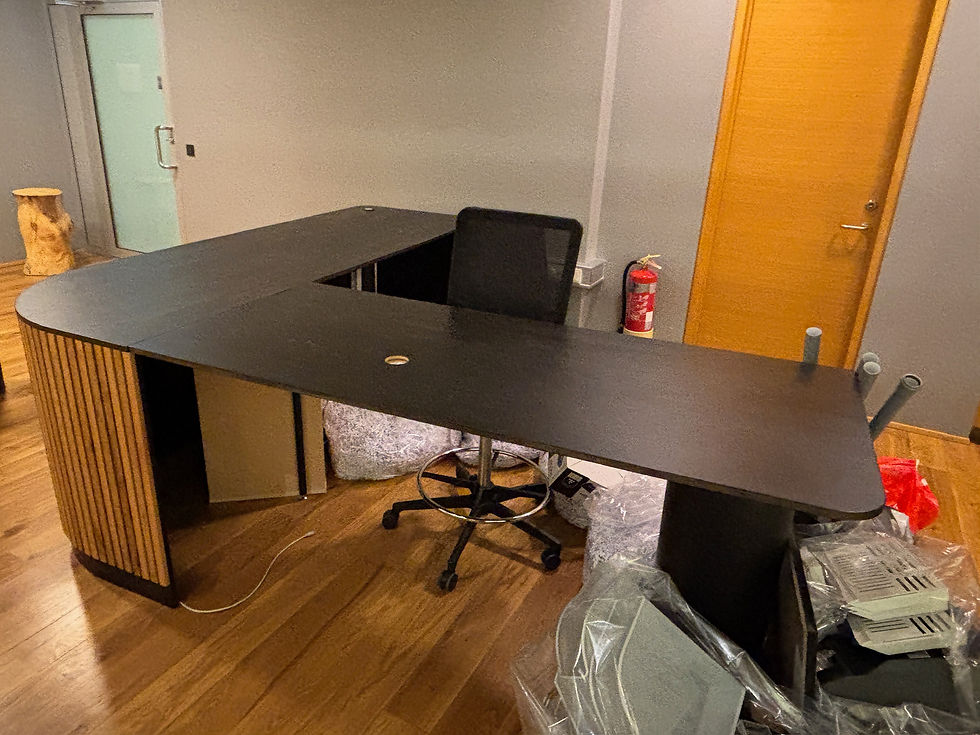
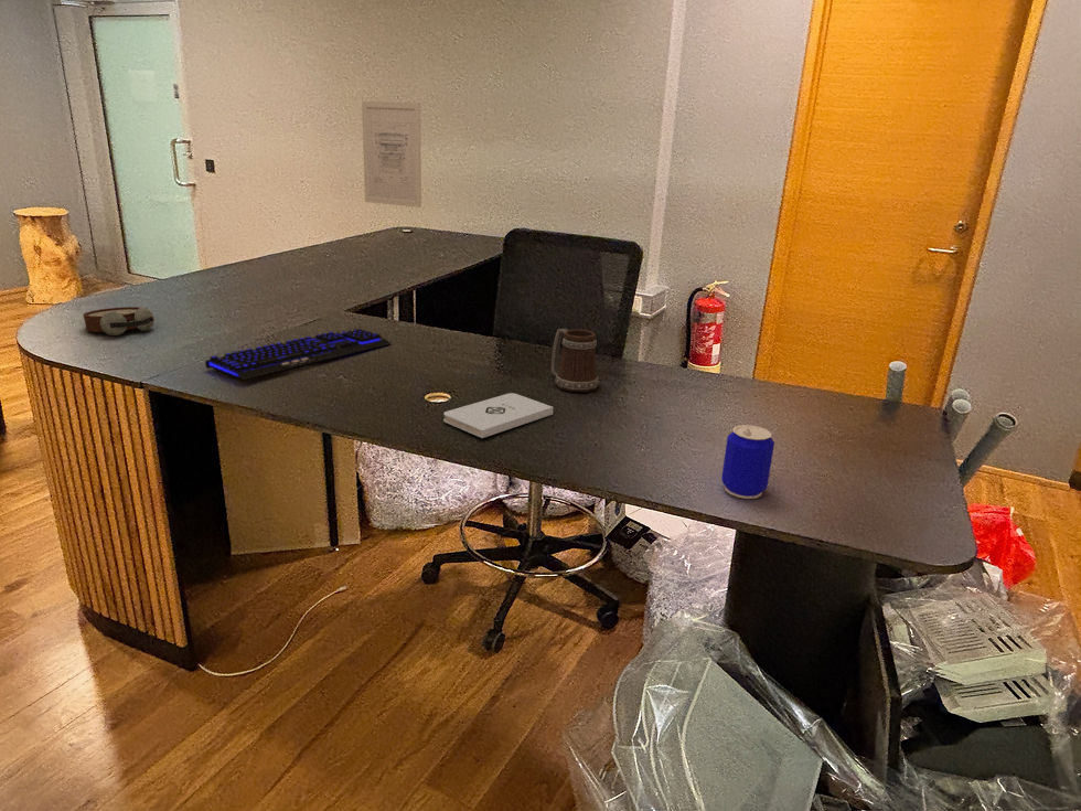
+ wall art (392, 154)
+ beer can (747, 459)
+ alarm clock (119, 318)
+ notepad (497, 413)
+ keyboard (304, 350)
+ mug (572, 358)
